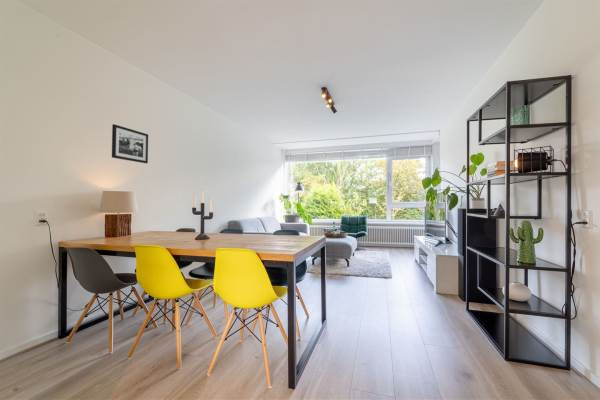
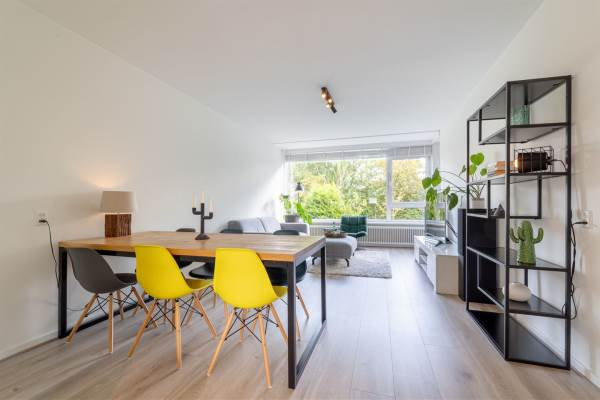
- picture frame (131, 145)
